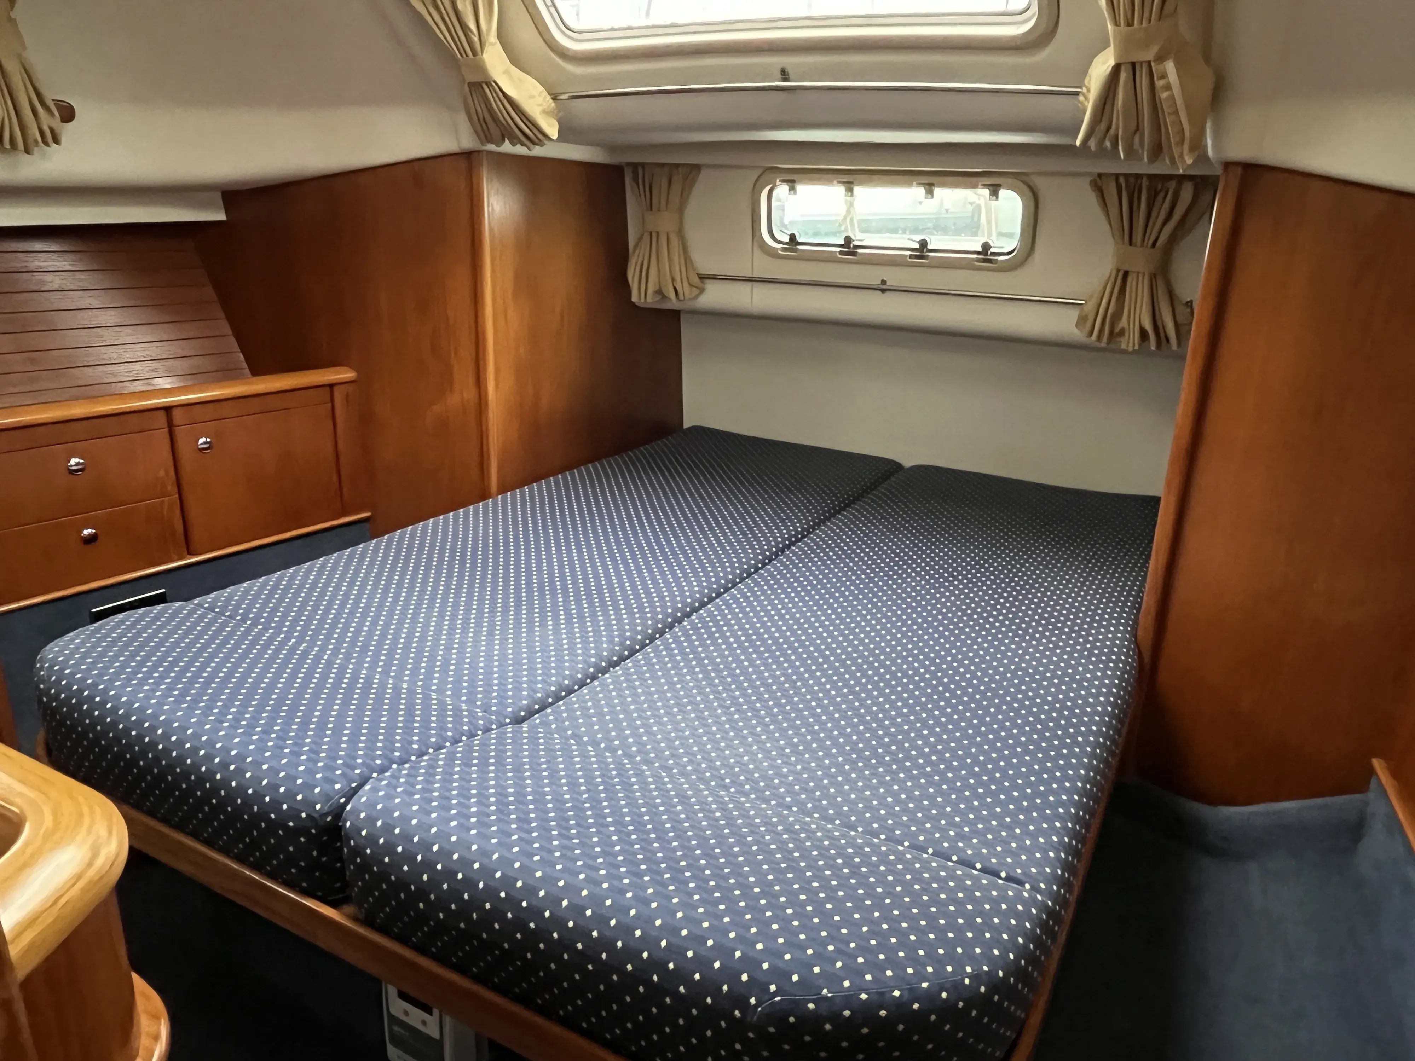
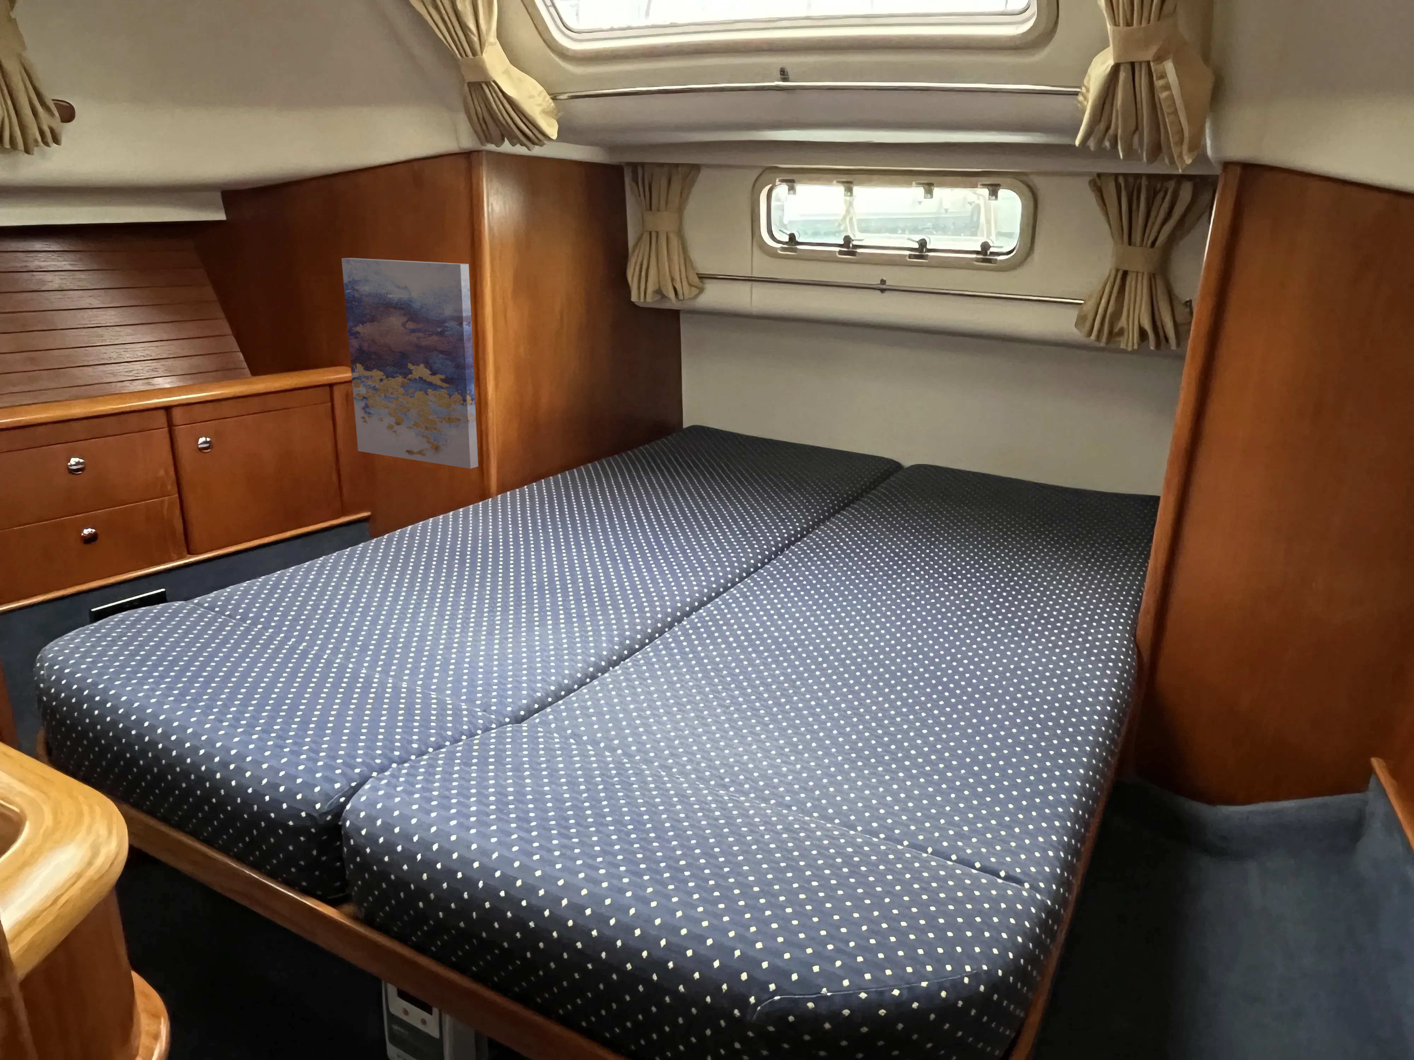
+ wall art (410, 363)
